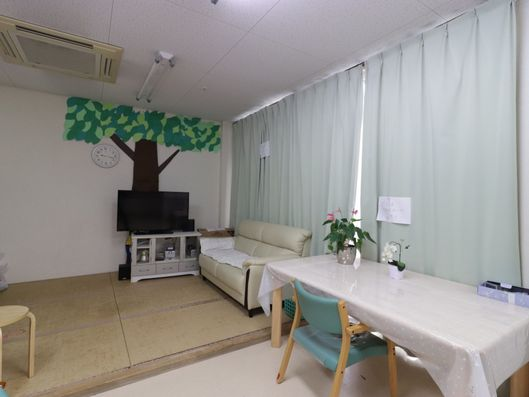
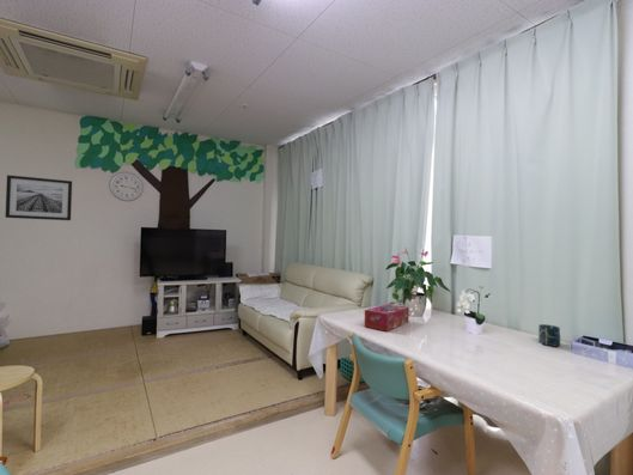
+ cup (550, 335)
+ wall art (39, 199)
+ tissue box (387, 316)
